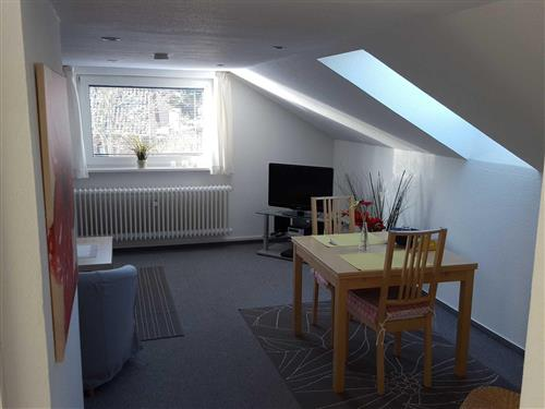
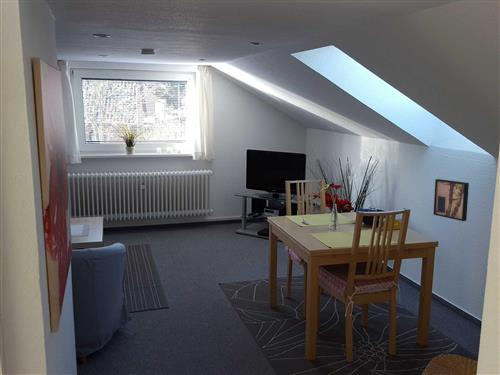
+ wall art (450, 199)
